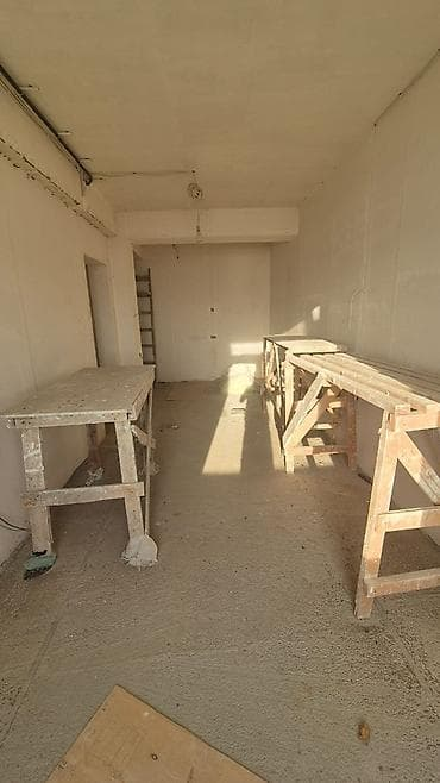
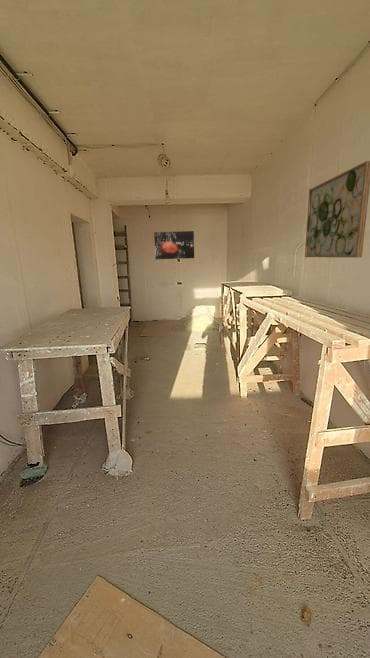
+ wall art (330, 218)
+ wall art (174, 245)
